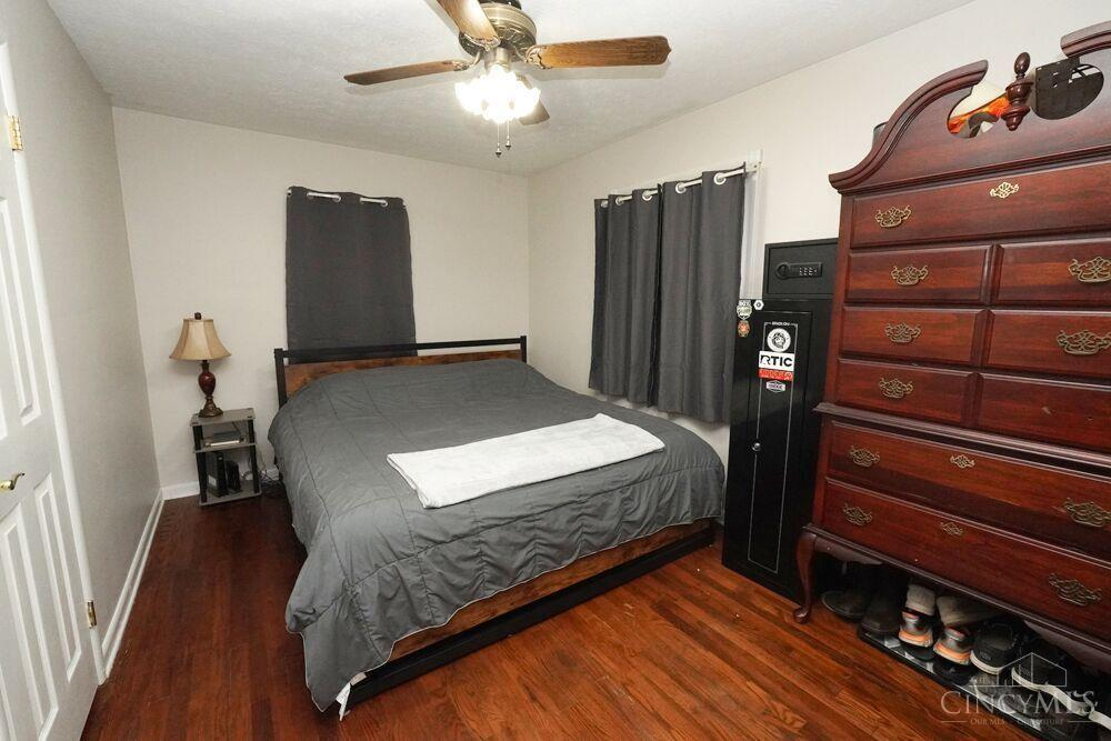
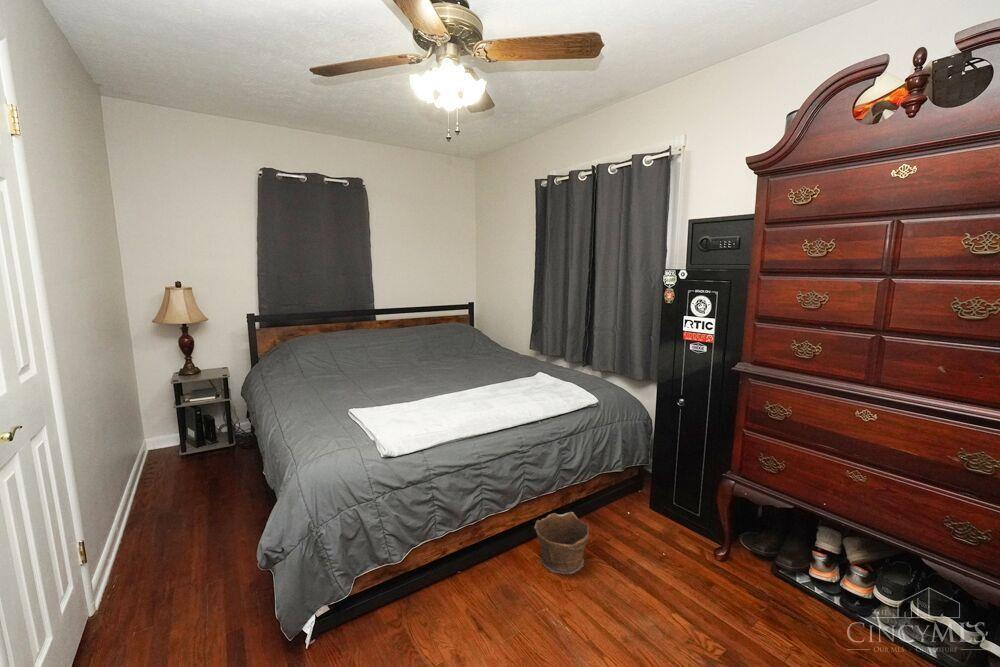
+ clay pot (562, 535)
